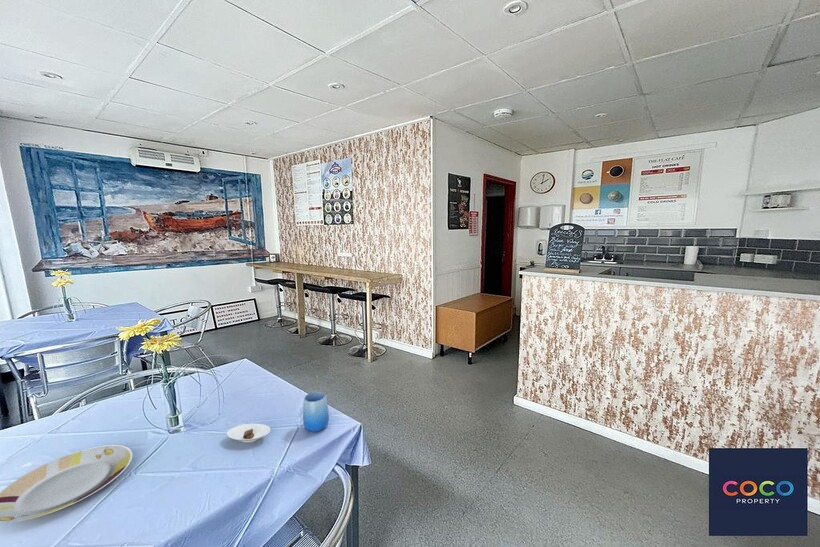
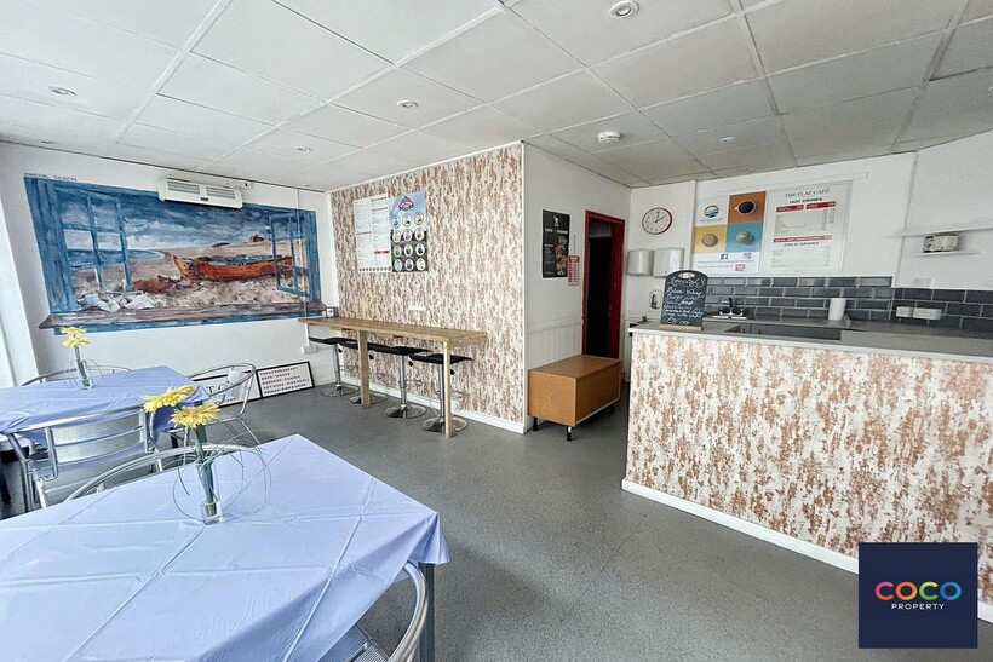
- saucer (249, 434)
- plate (68, 481)
- cup (315, 411)
